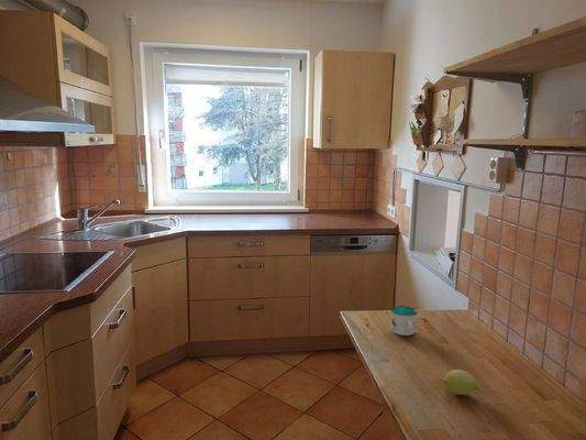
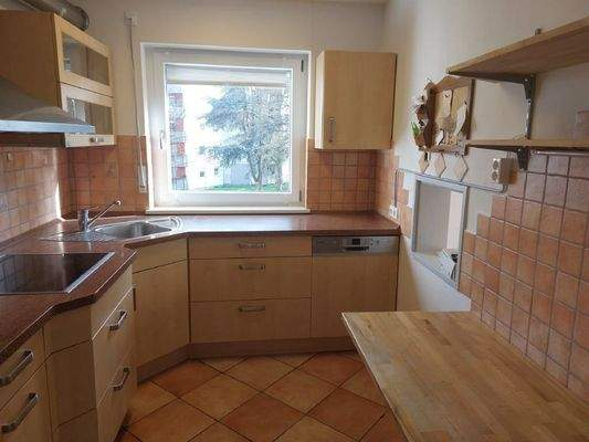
- mug (405, 321)
- fruit (461, 382)
